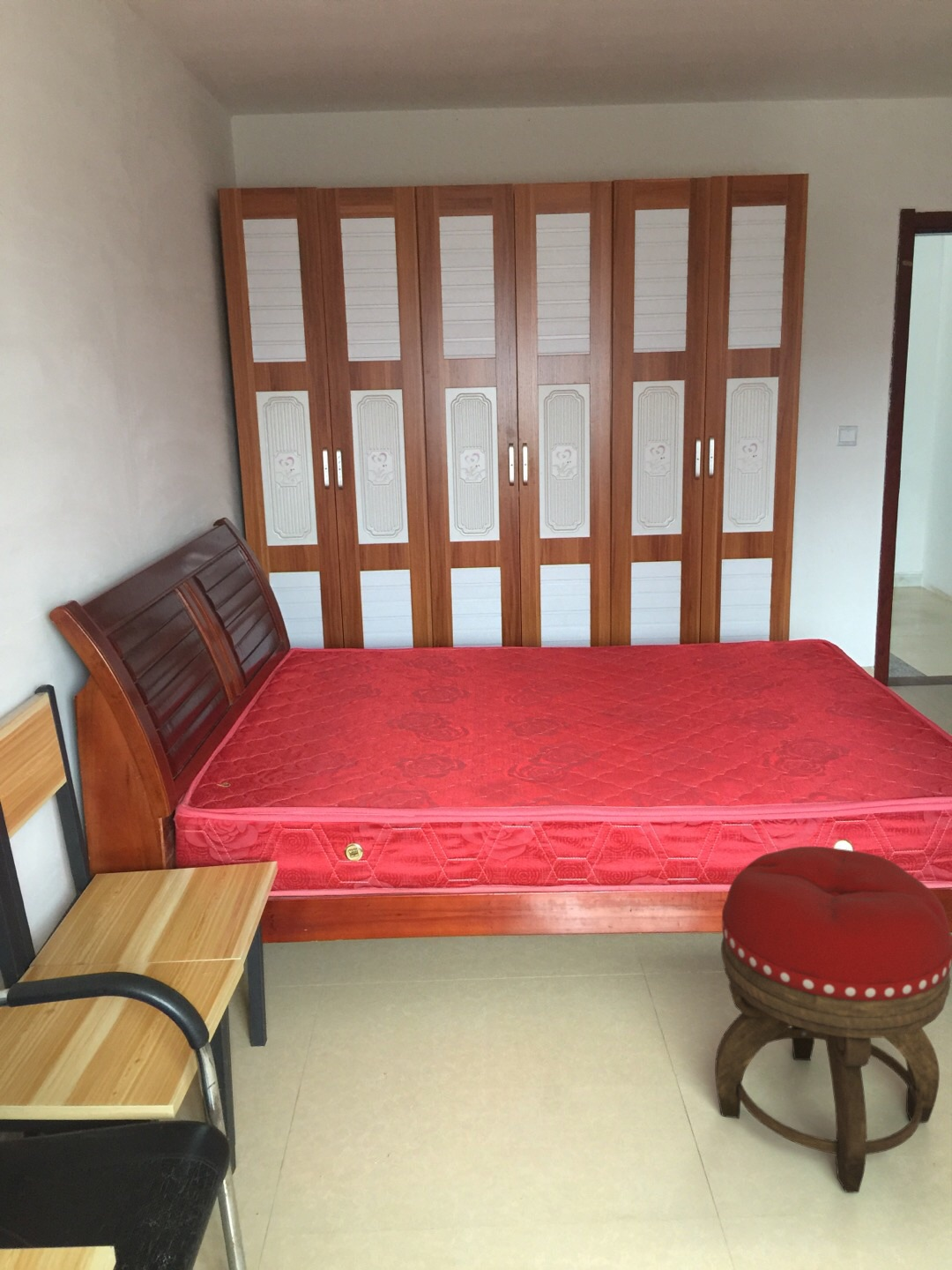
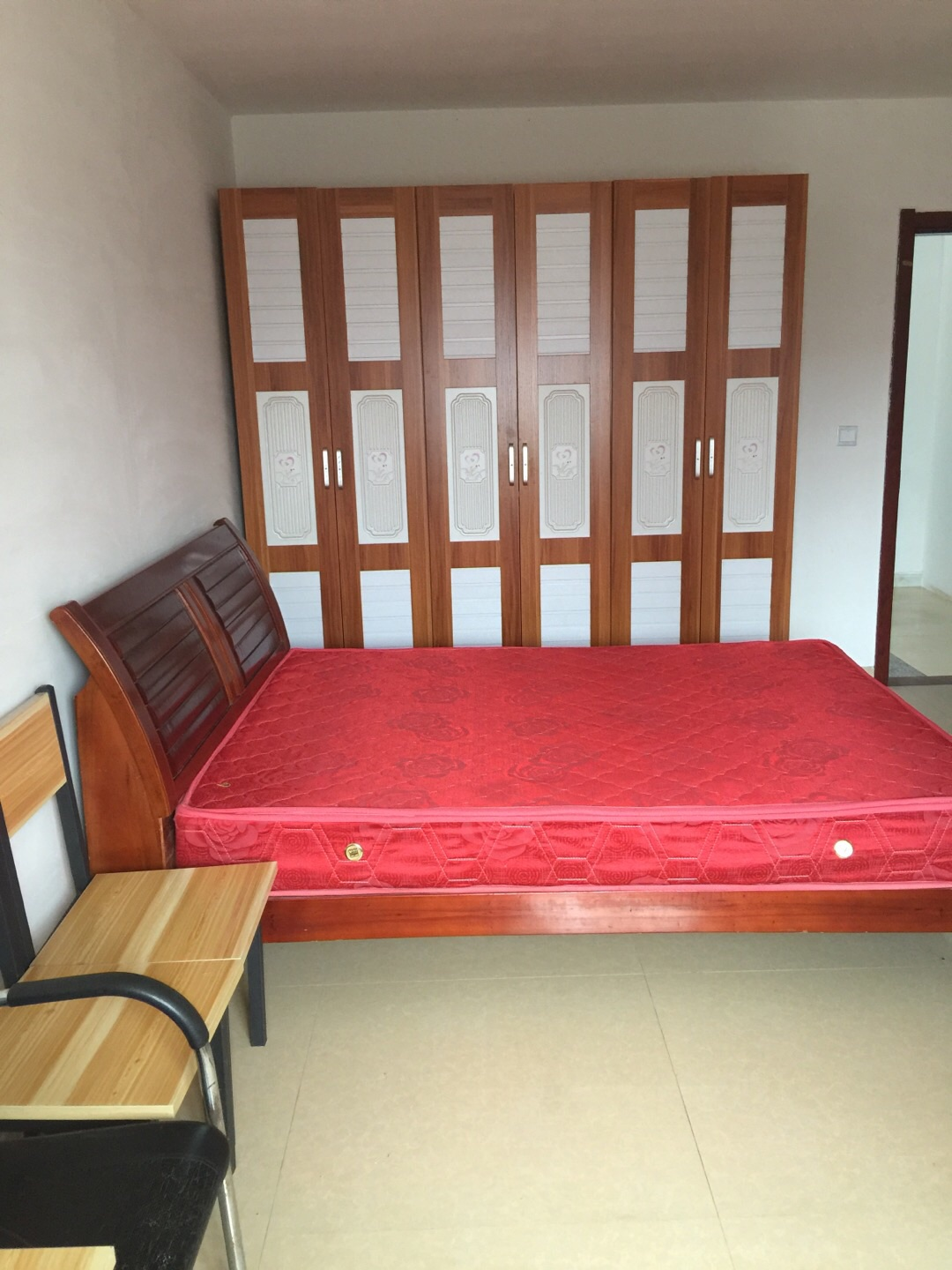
- footstool (829, 999)
